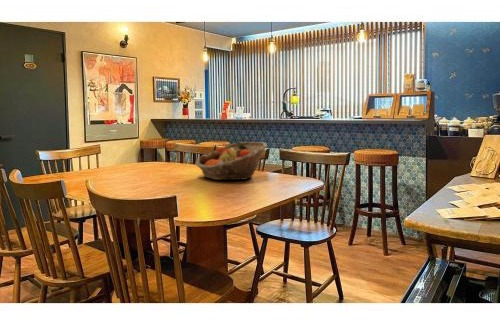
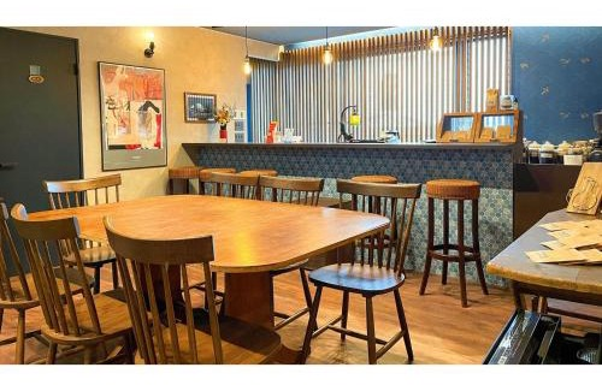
- fruit basket (231, 159)
